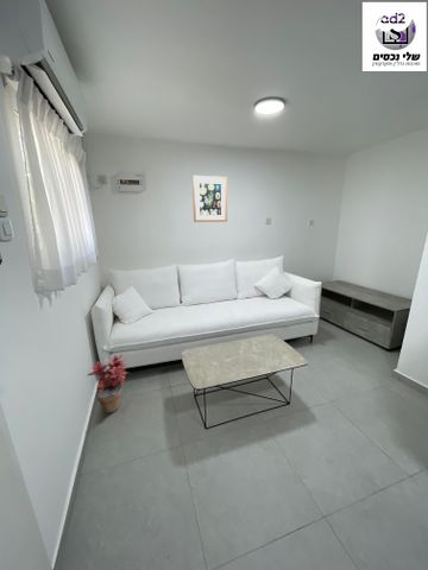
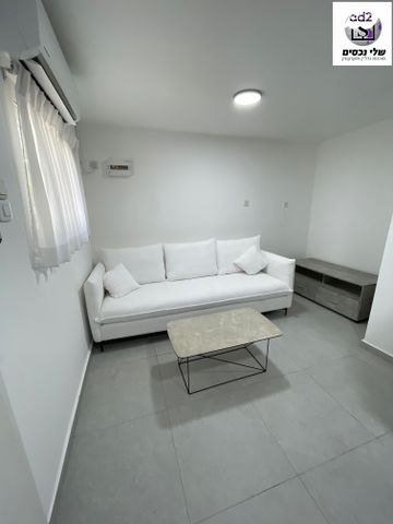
- wall art (210, 200)
- potted plant (111, 384)
